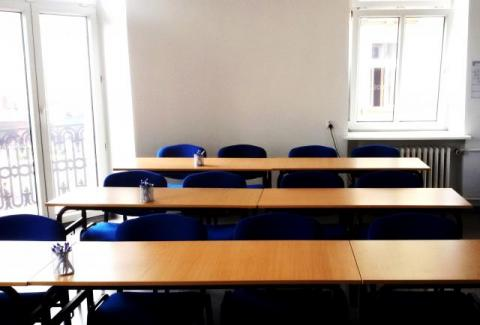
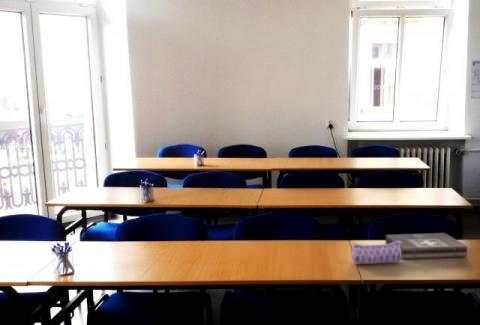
+ first aid kit (424, 245)
+ pencil case (375, 252)
